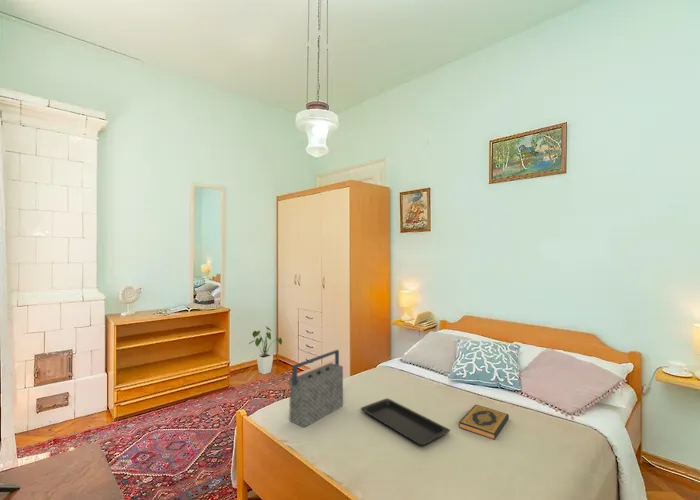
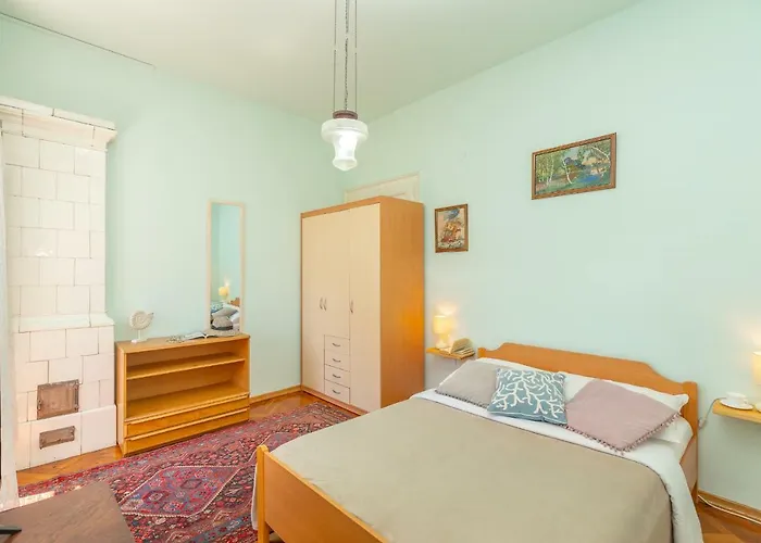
- handbag (317, 385)
- serving tray (402, 420)
- house plant (267, 350)
- hardback book (484, 420)
